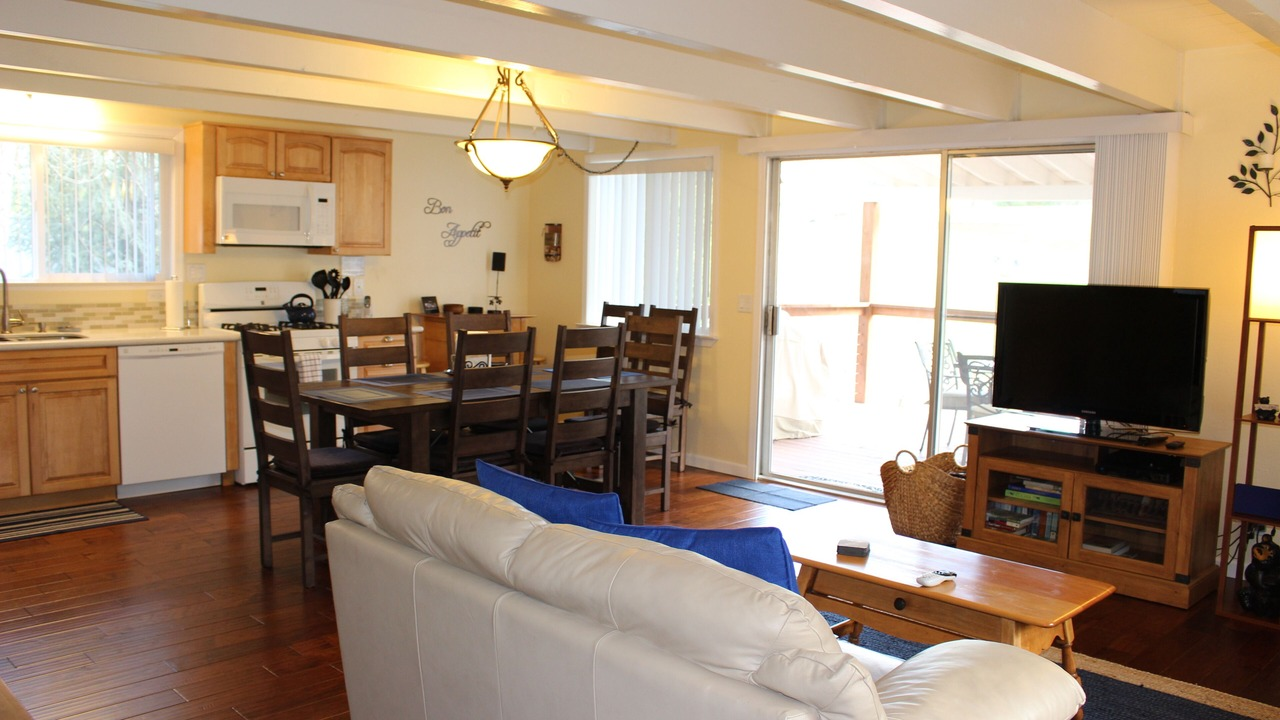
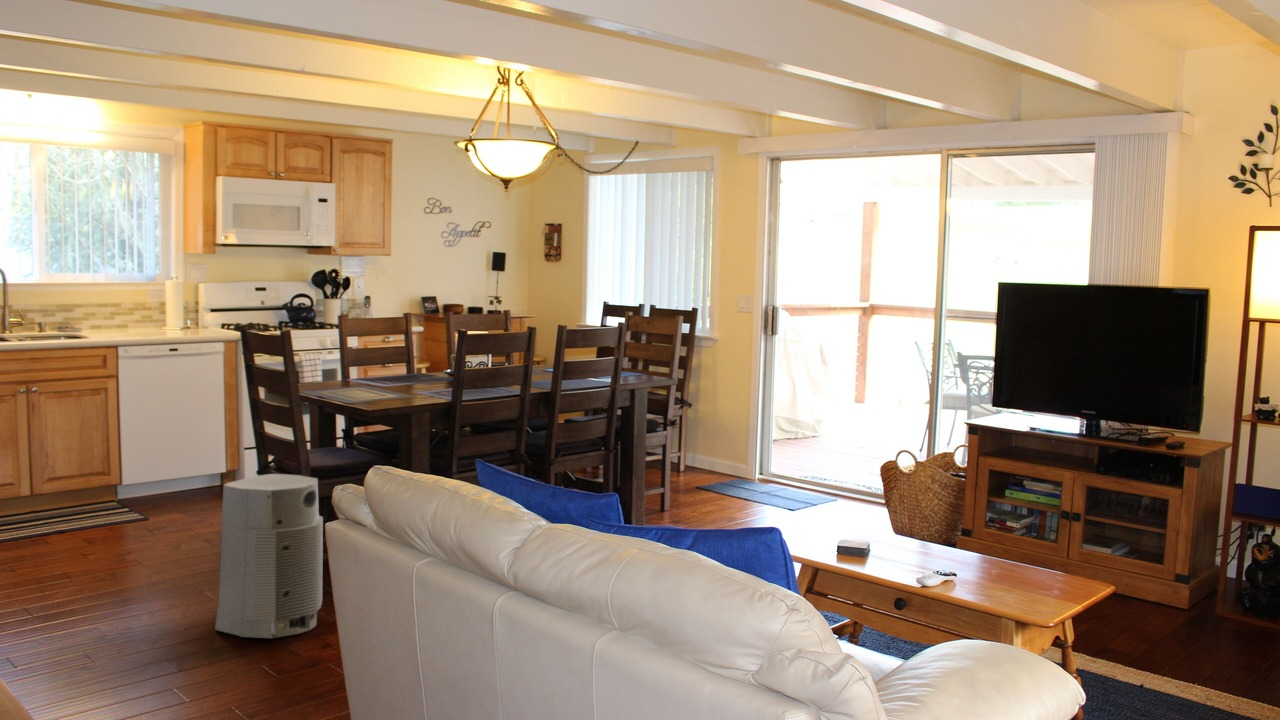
+ air purifier (273, 553)
